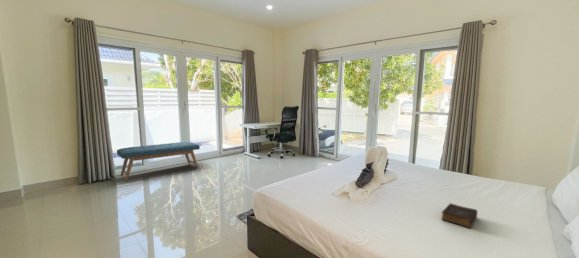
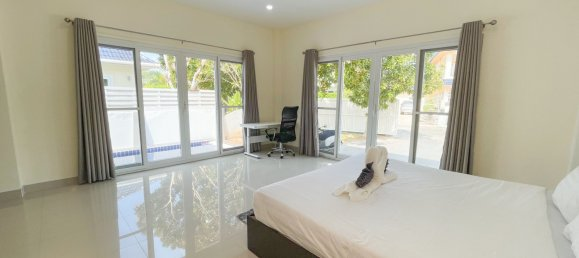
- book (459, 214)
- bench (161, 156)
